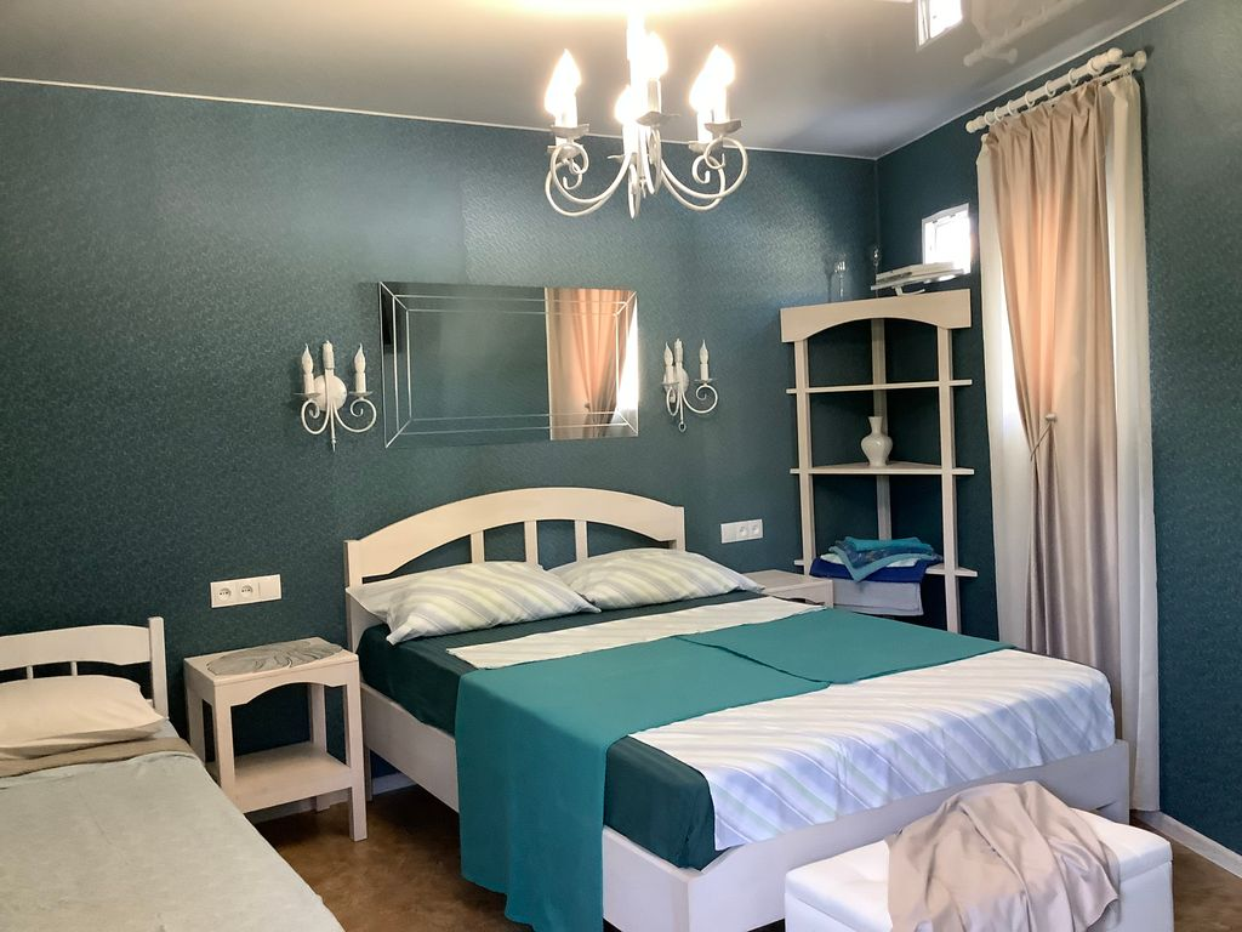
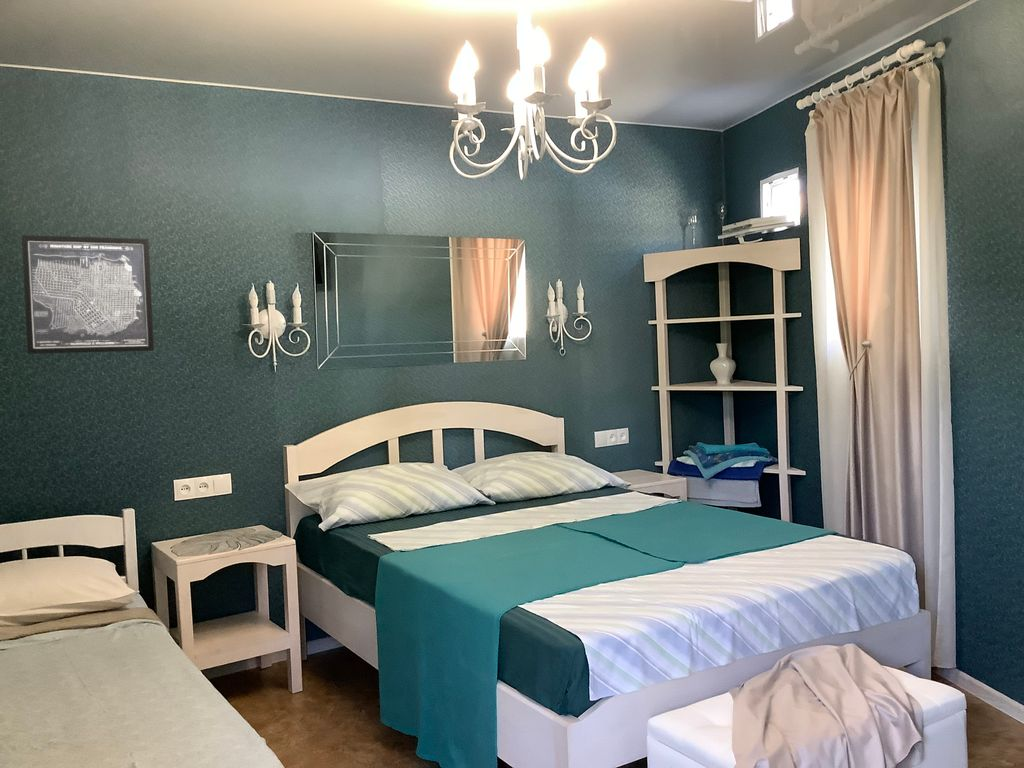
+ wall art (89, 294)
